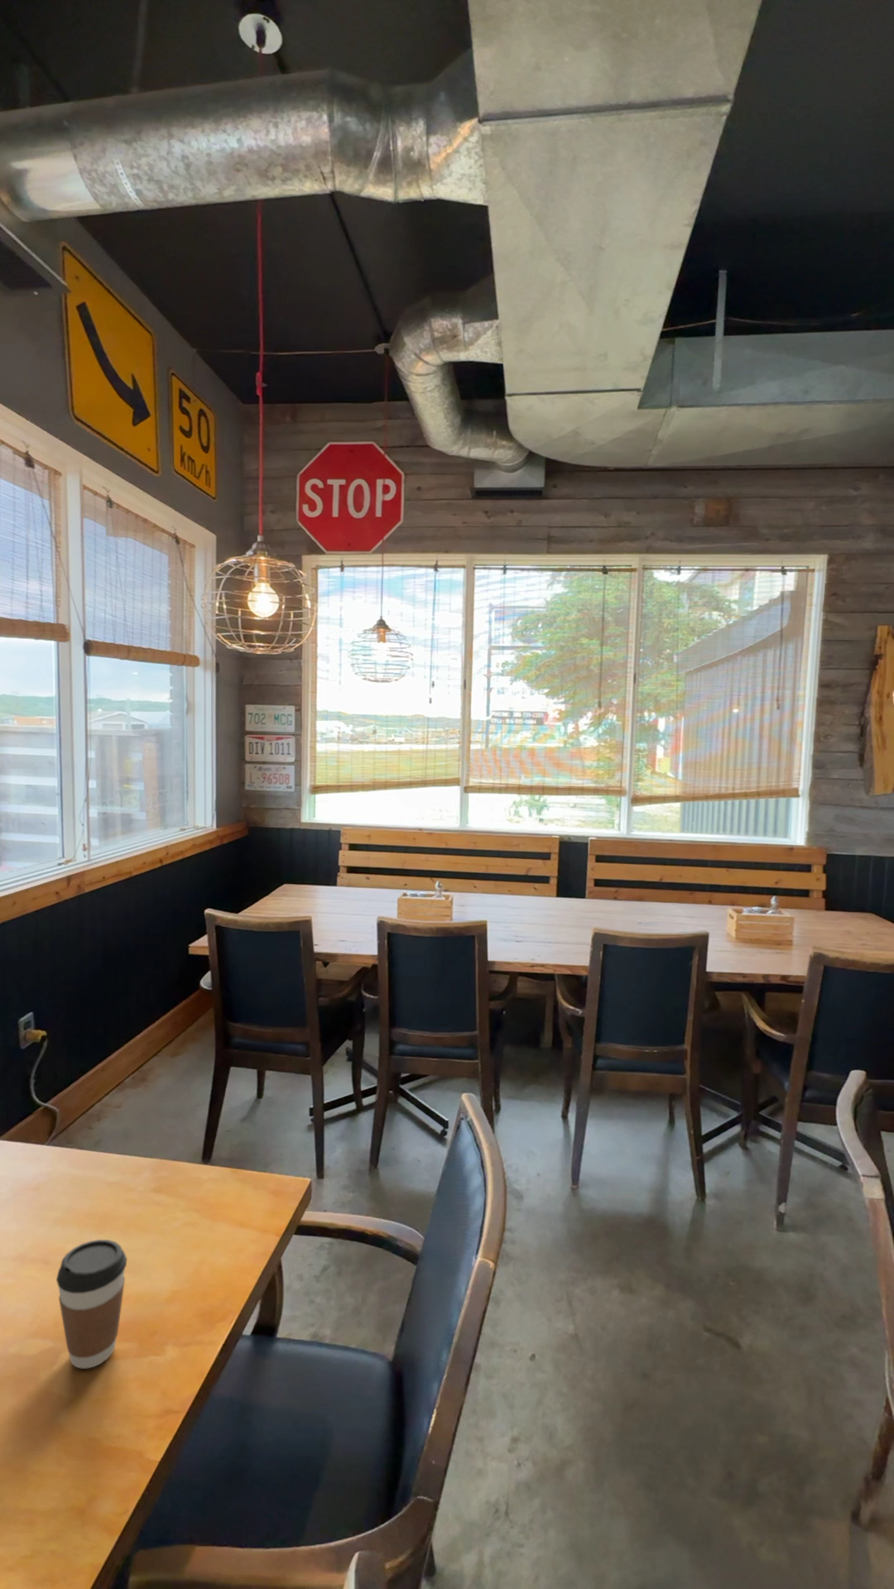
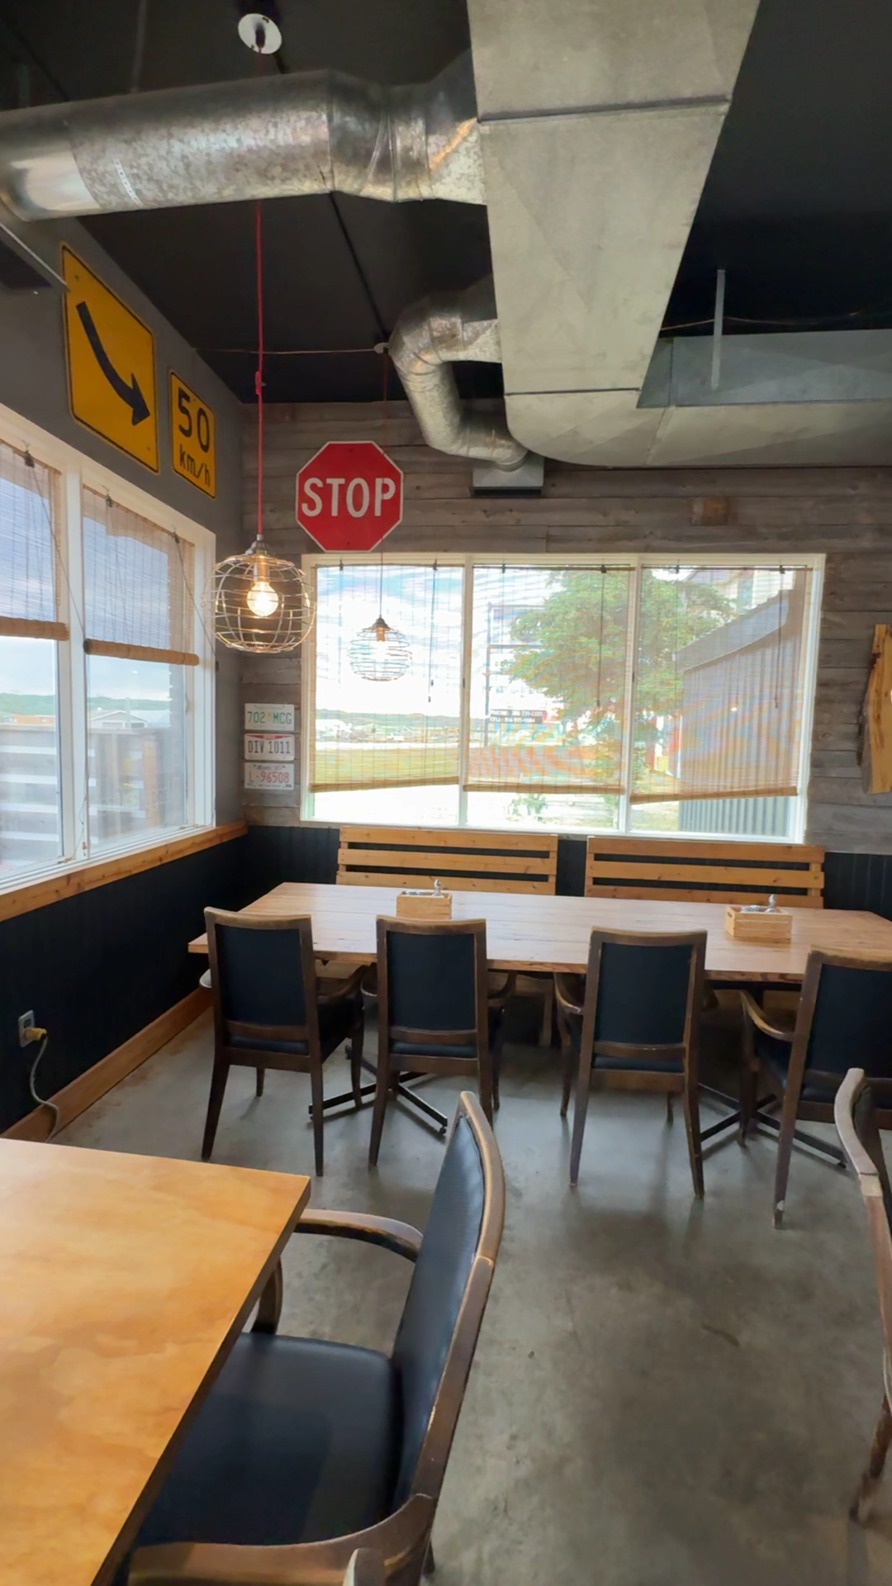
- coffee cup (92, 1303)
